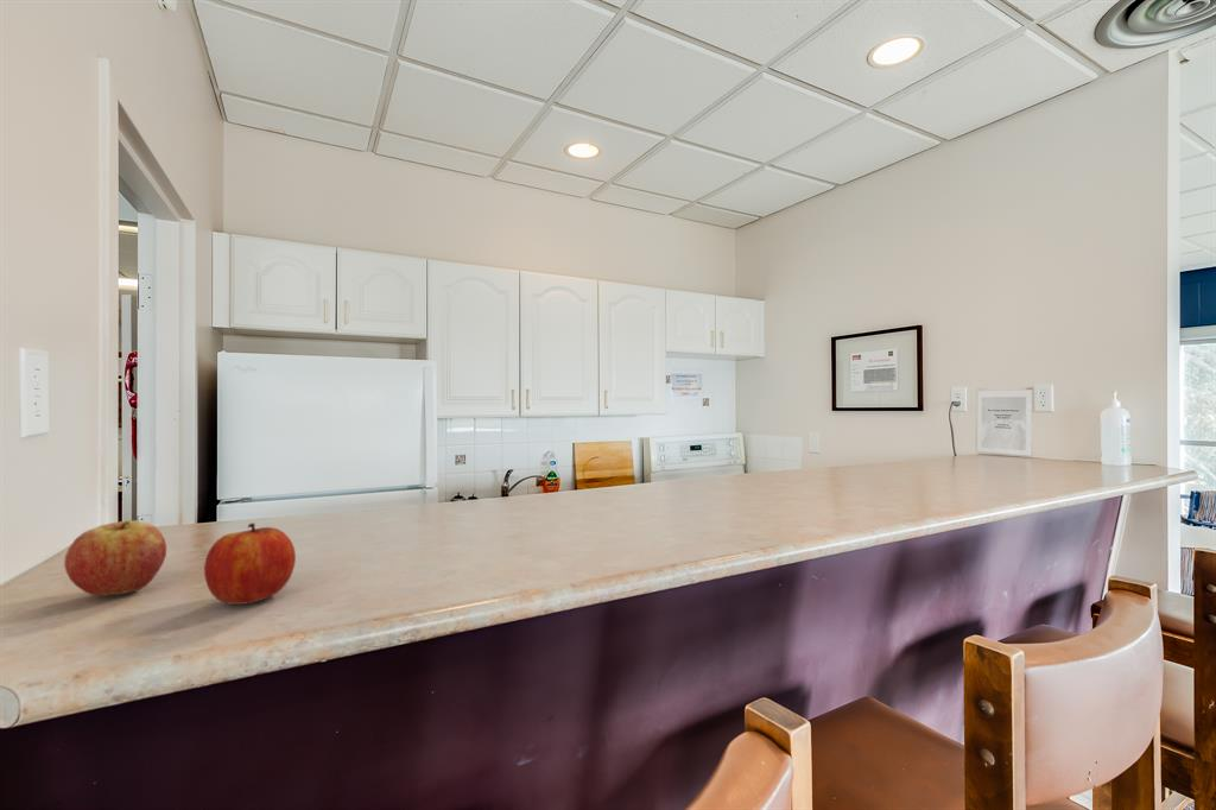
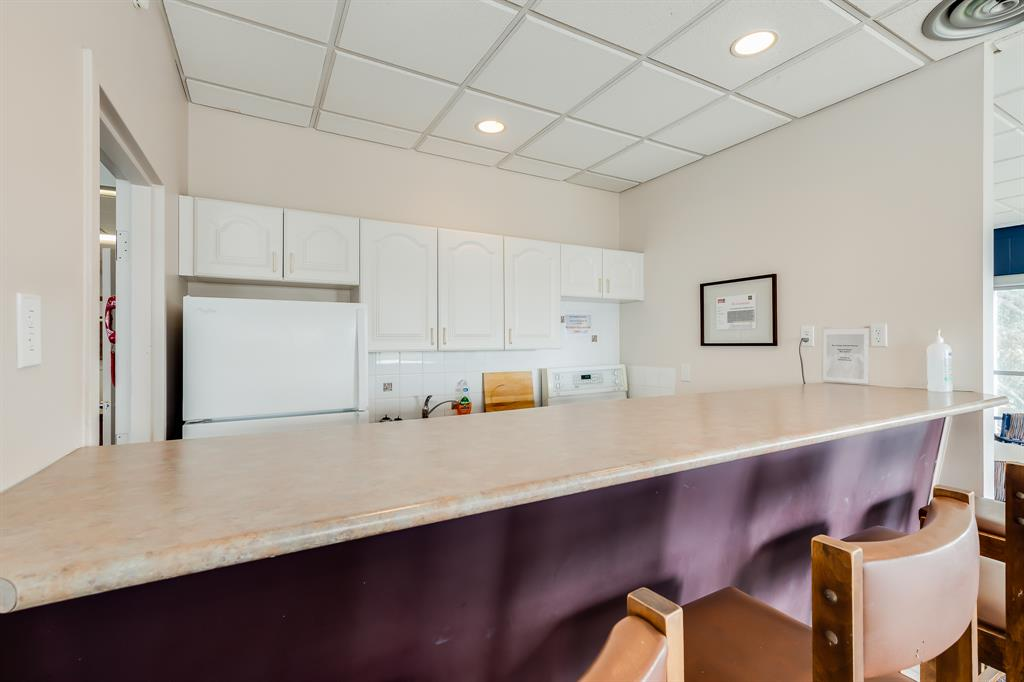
- fruit (251, 559)
- fruit (118, 555)
